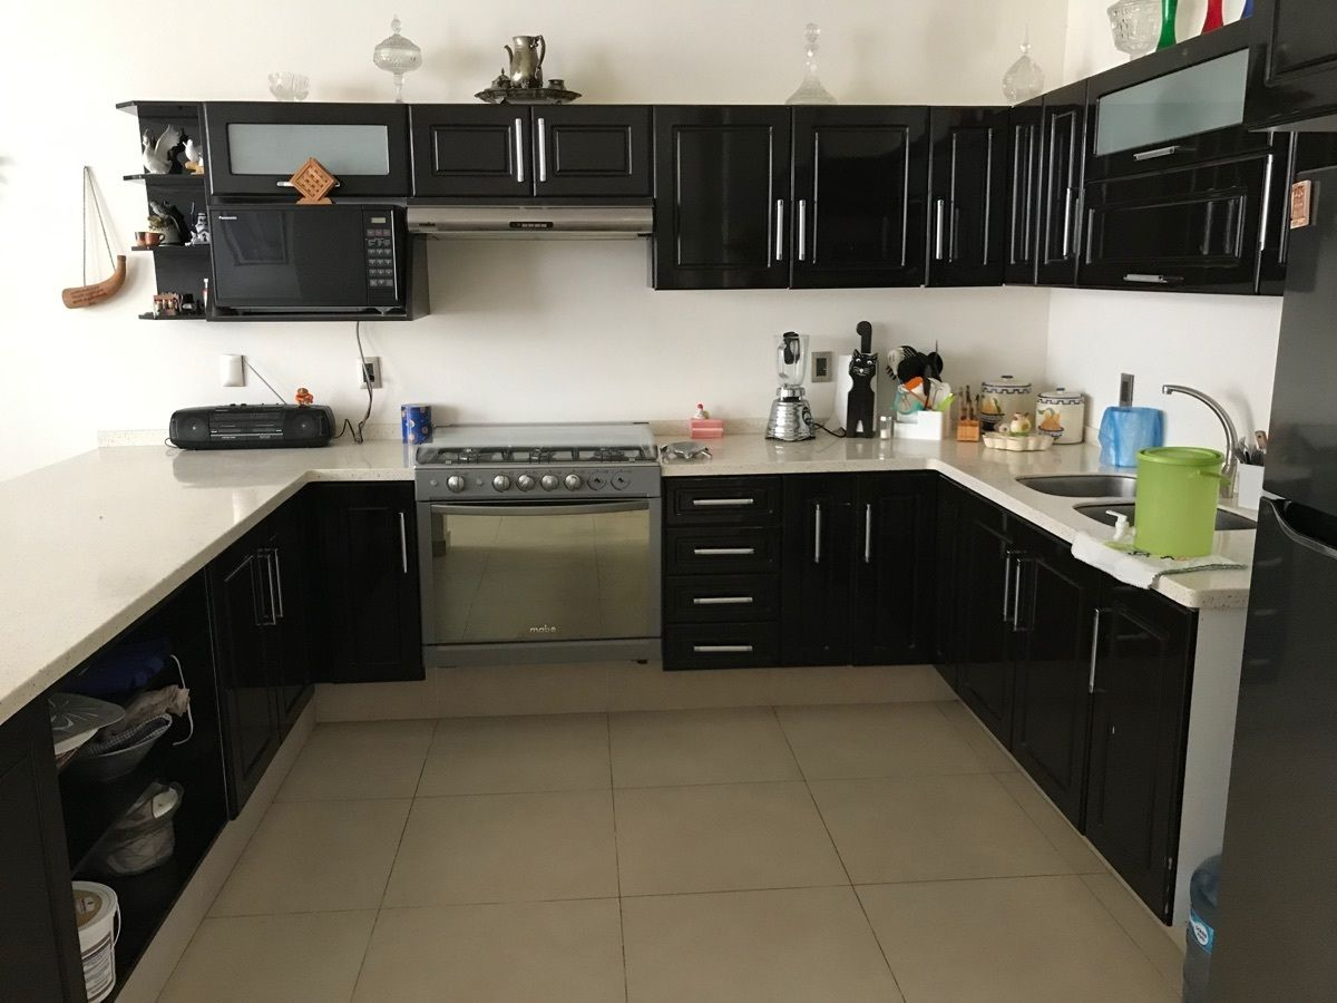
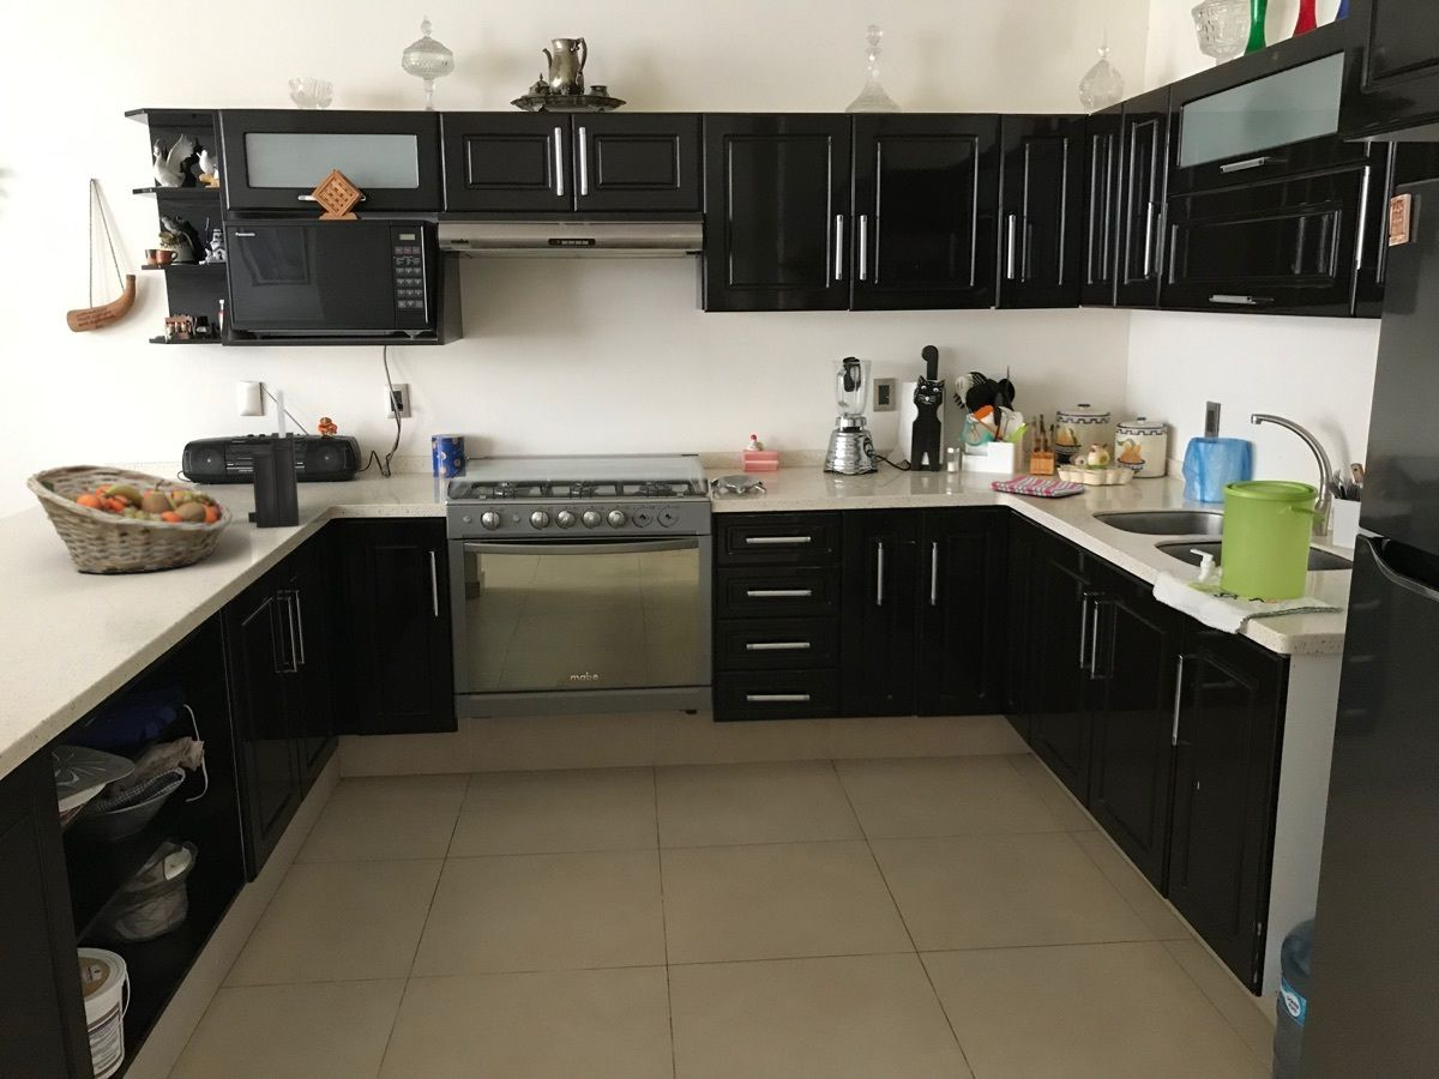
+ knife block (269, 457)
+ dish towel (1037, 484)
+ fruit basket (134, 513)
